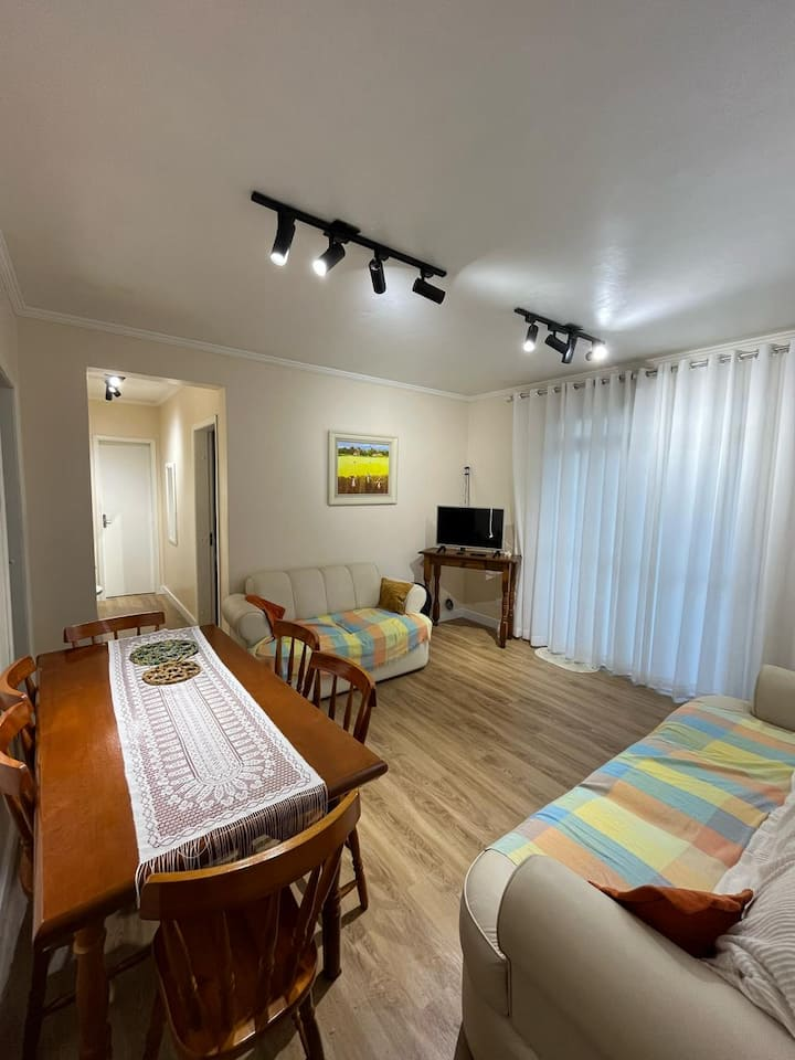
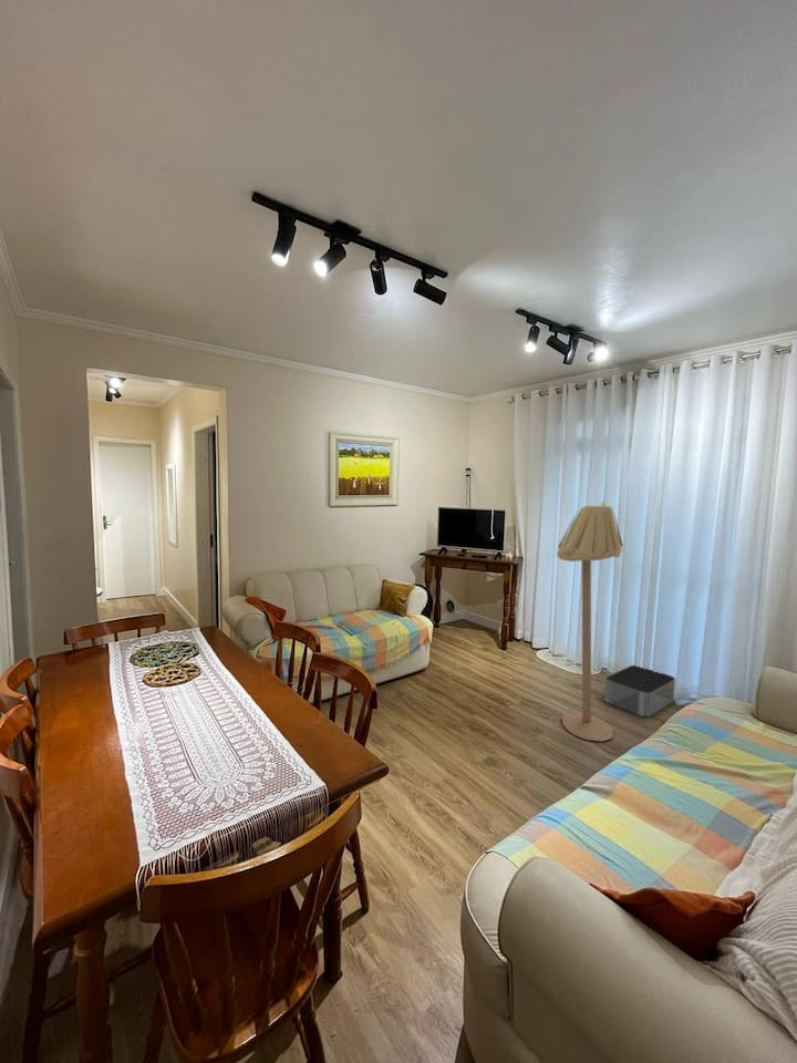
+ storage bin (639, 689)
+ floor lamp (587, 619)
